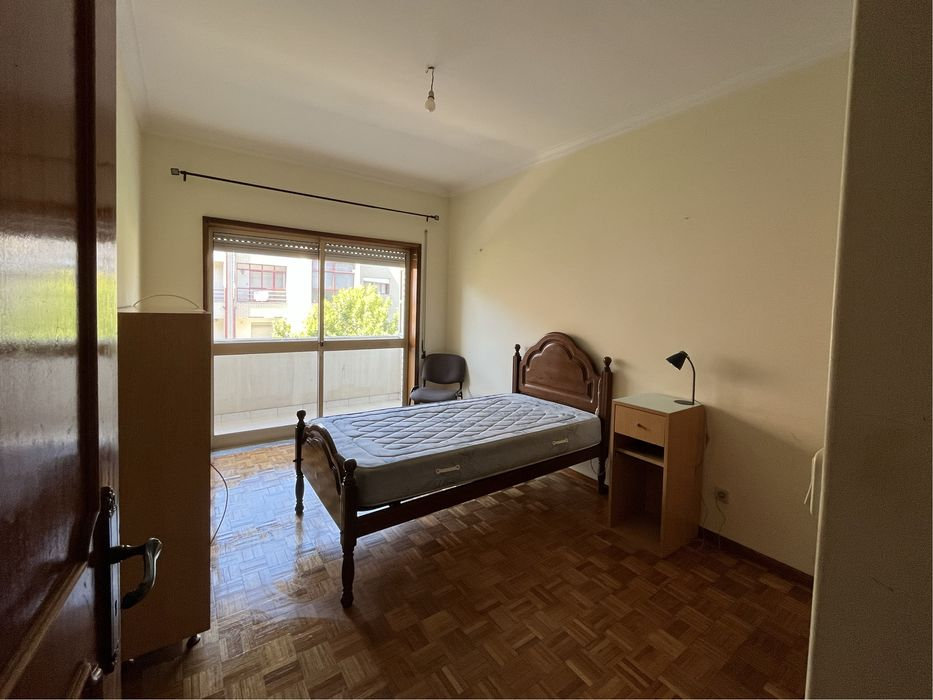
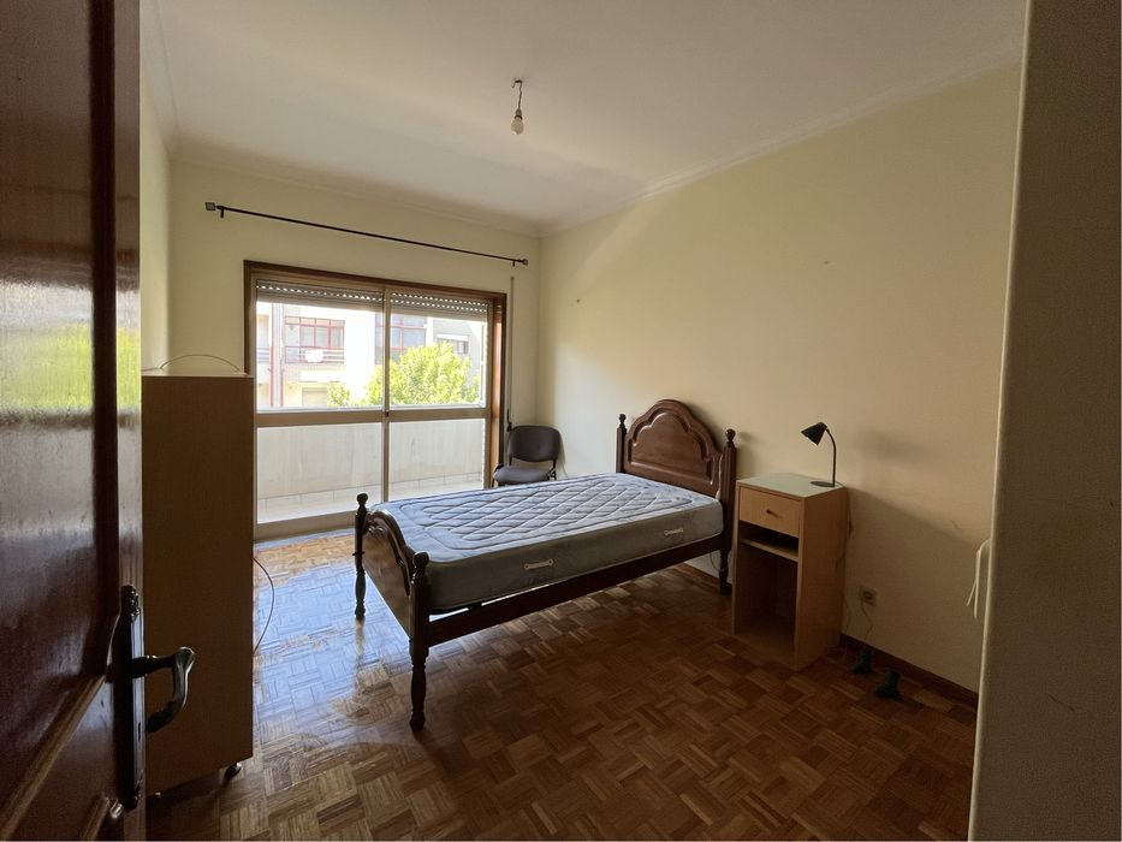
+ boots (874, 671)
